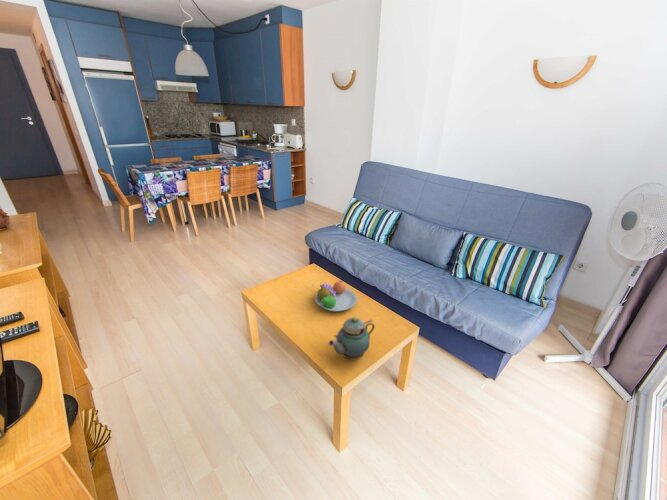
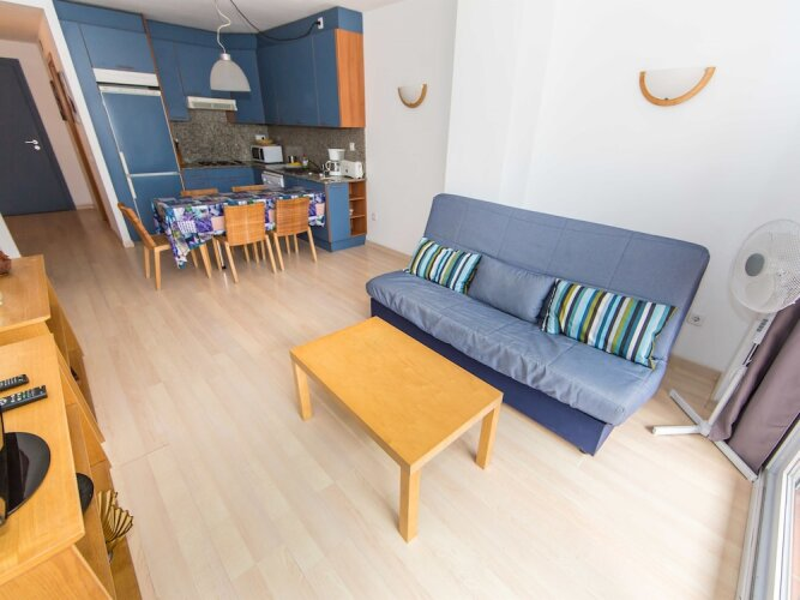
- teapot (352, 337)
- fruit bowl (334, 294)
